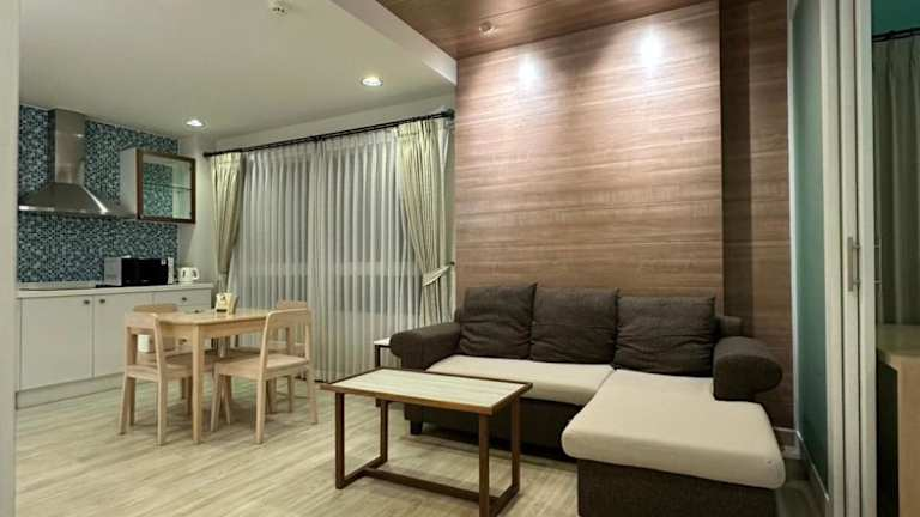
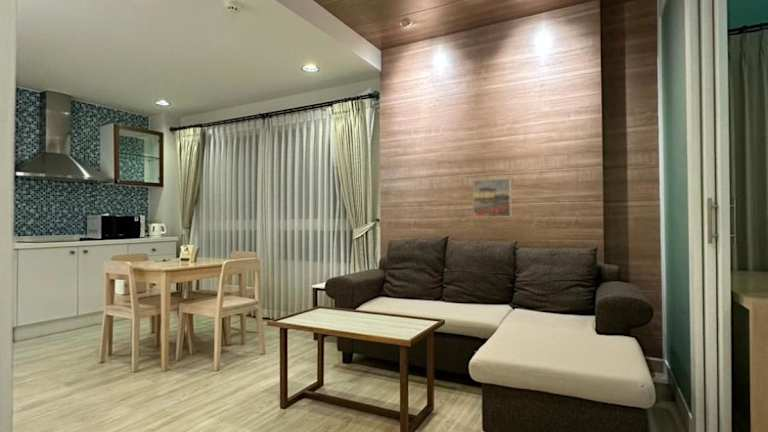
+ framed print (491, 198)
